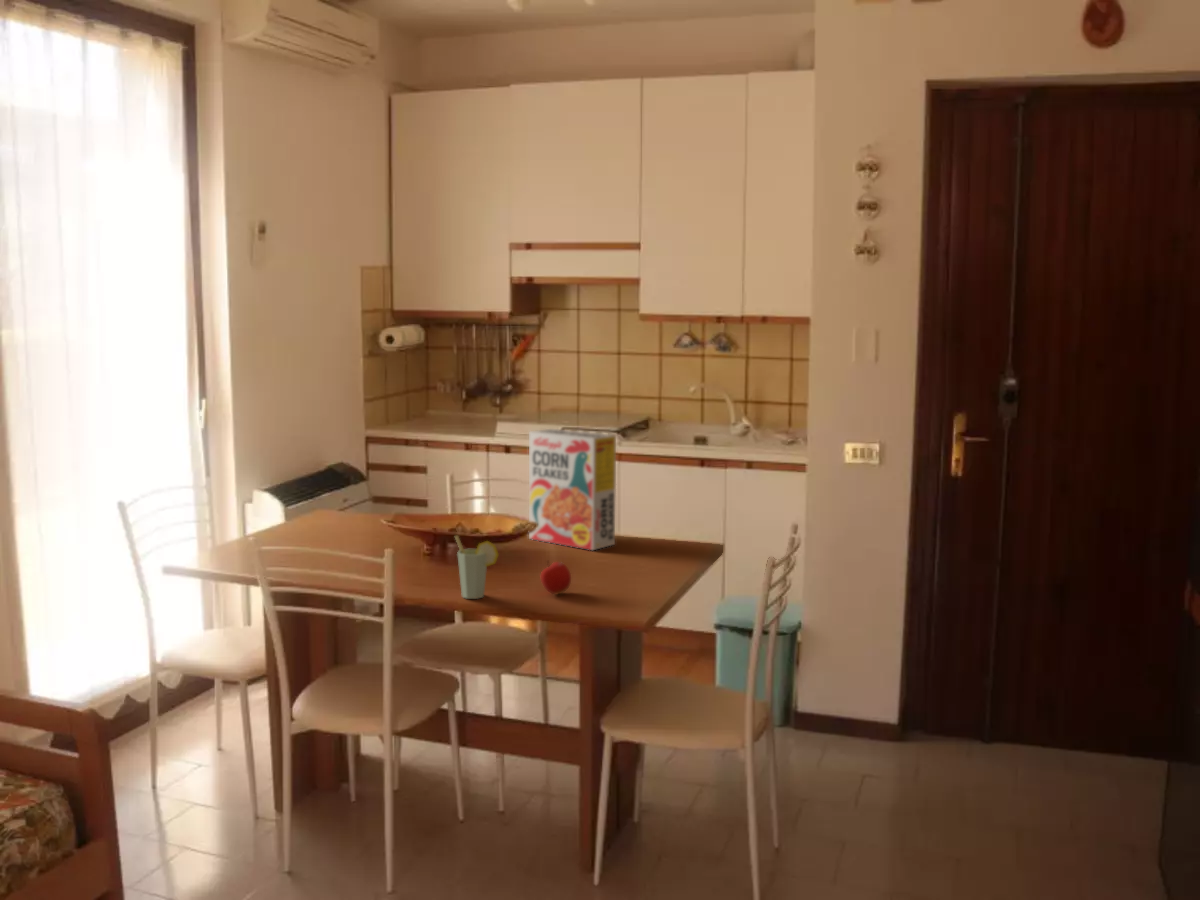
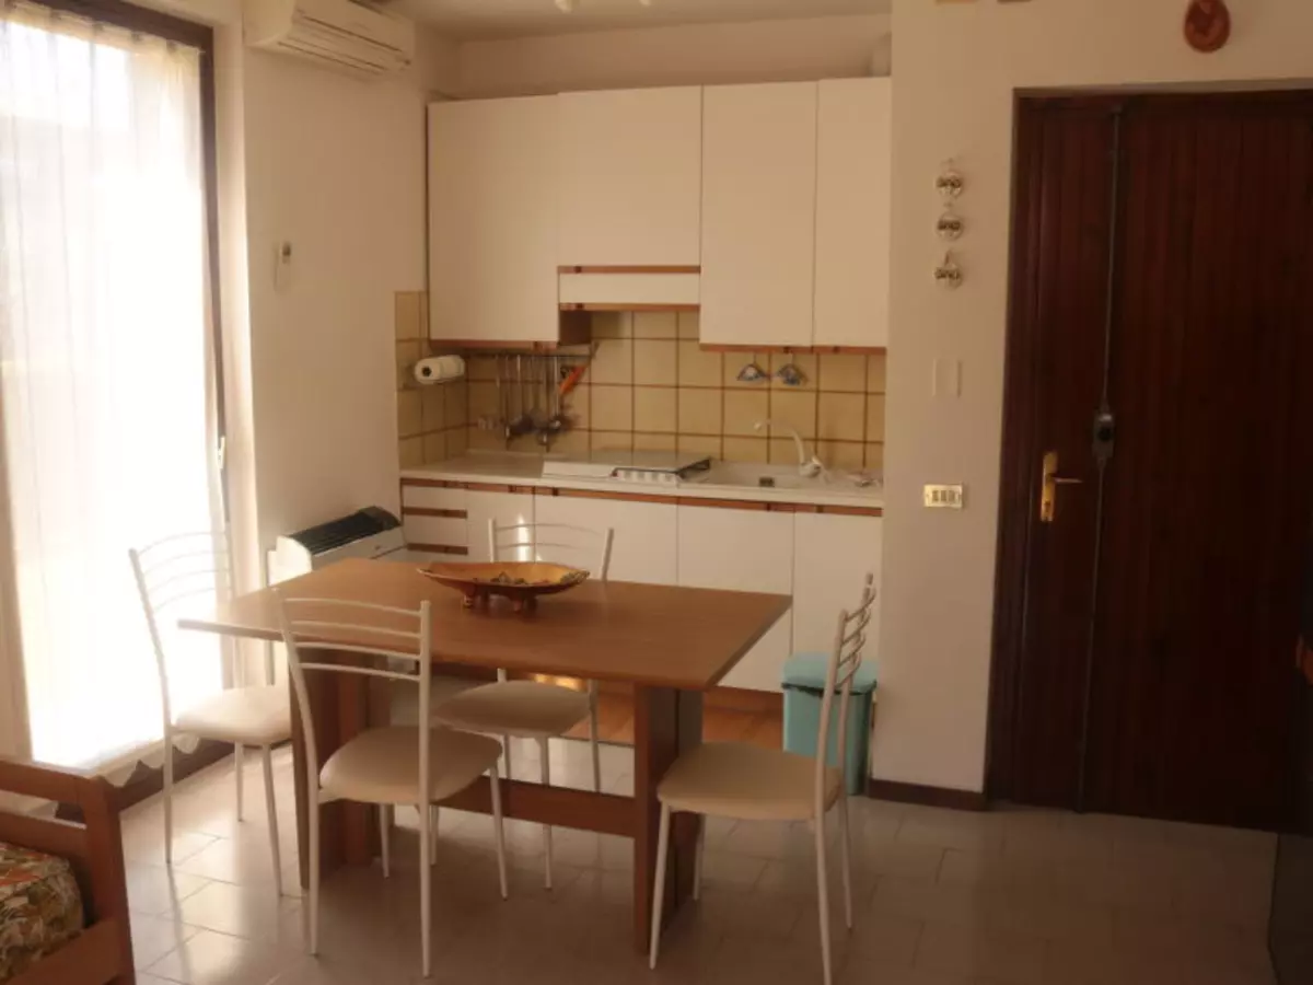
- cereal box (571, 487)
- cup (476, 566)
- fruit (555, 577)
